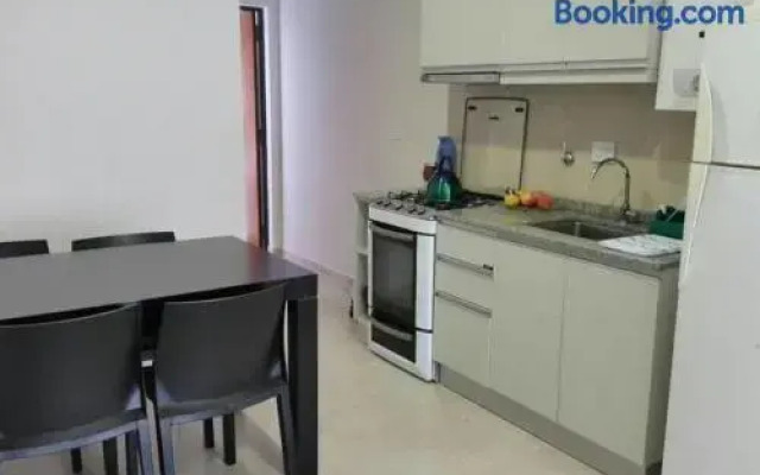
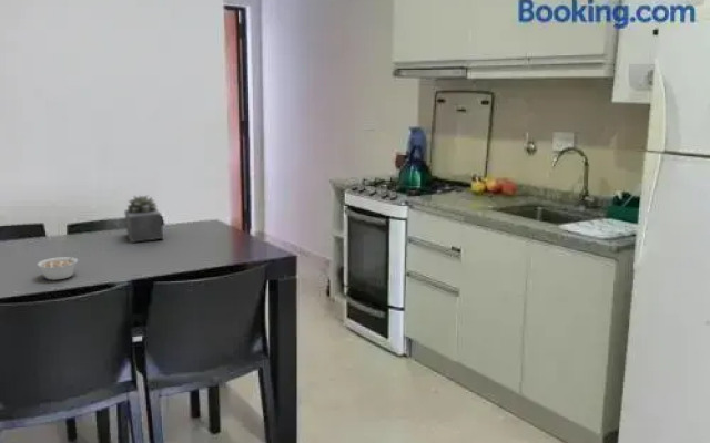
+ legume (58, 267)
+ succulent plant (143, 216)
